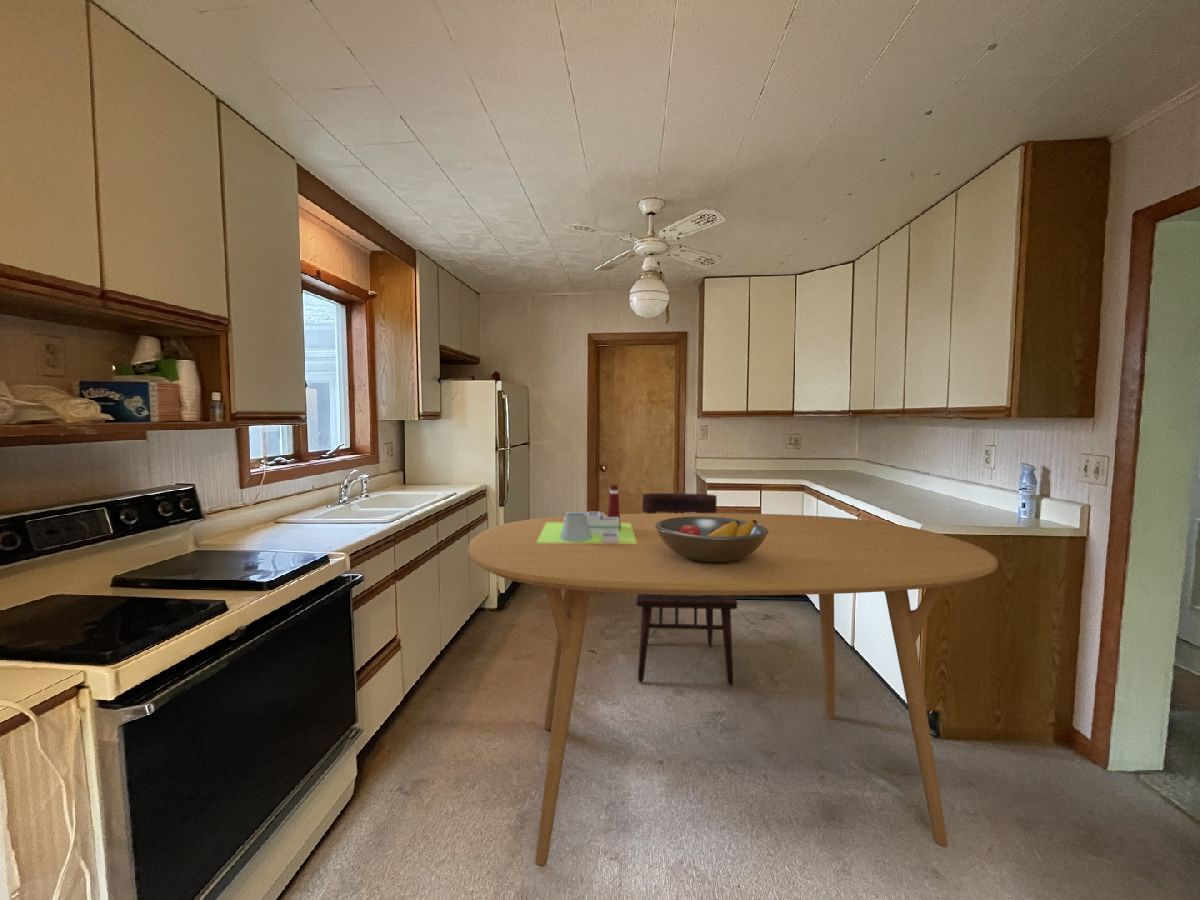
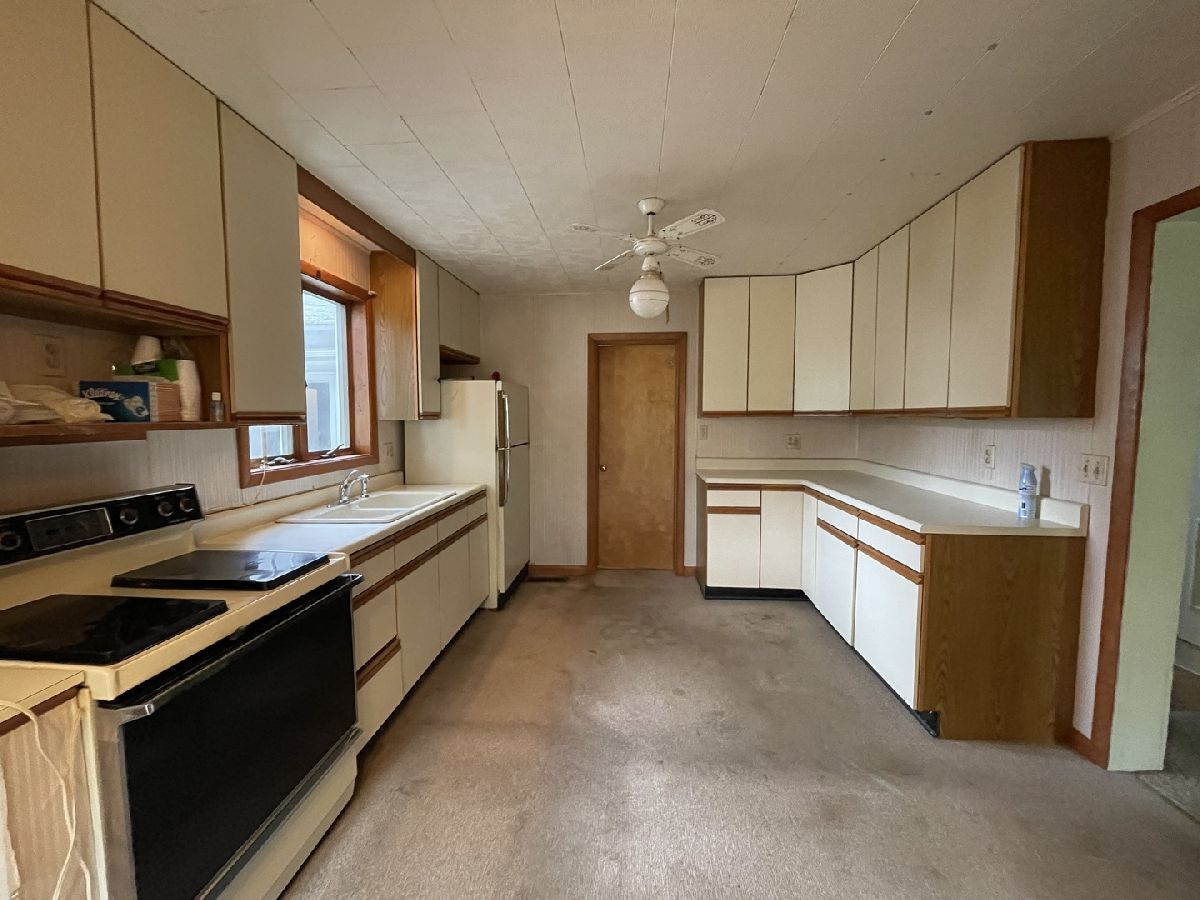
- architectural model (587, 512)
- dining chair (682, 595)
- dining table (717, 594)
- fruit bowl (710, 536)
